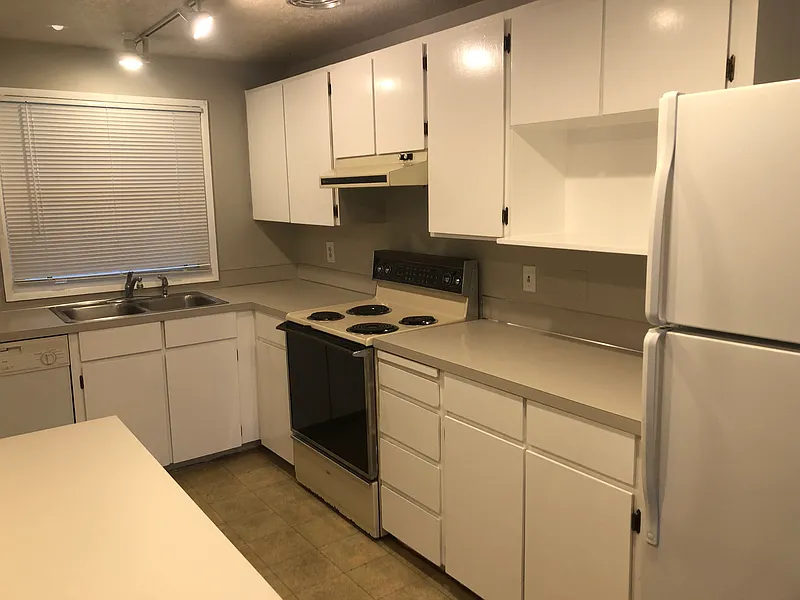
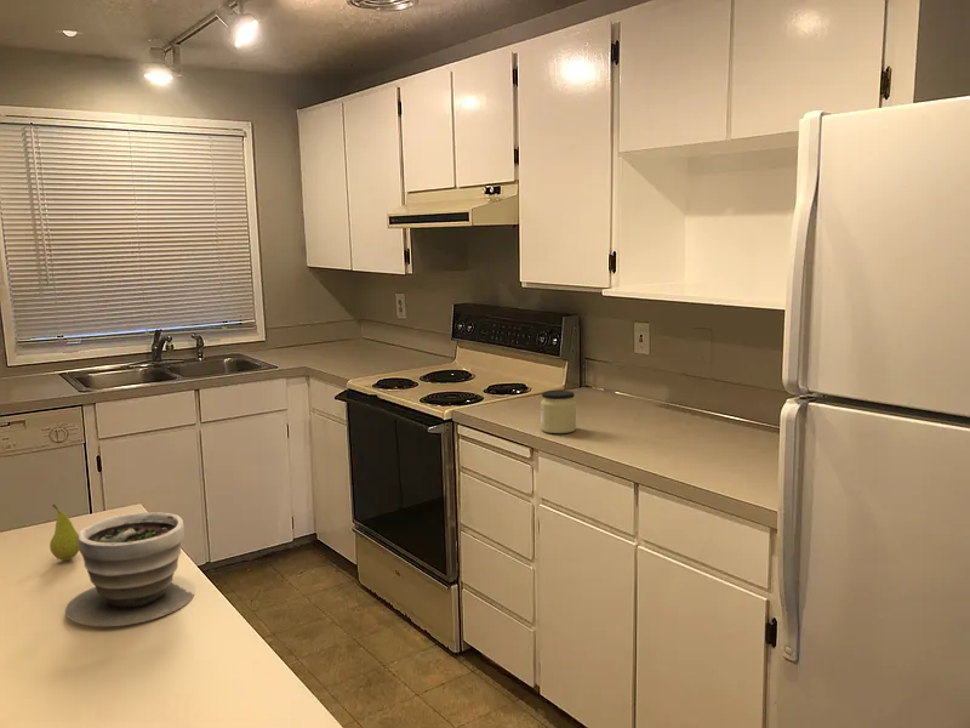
+ planter (129, 563)
+ fruit (64, 531)
+ jar (558, 411)
